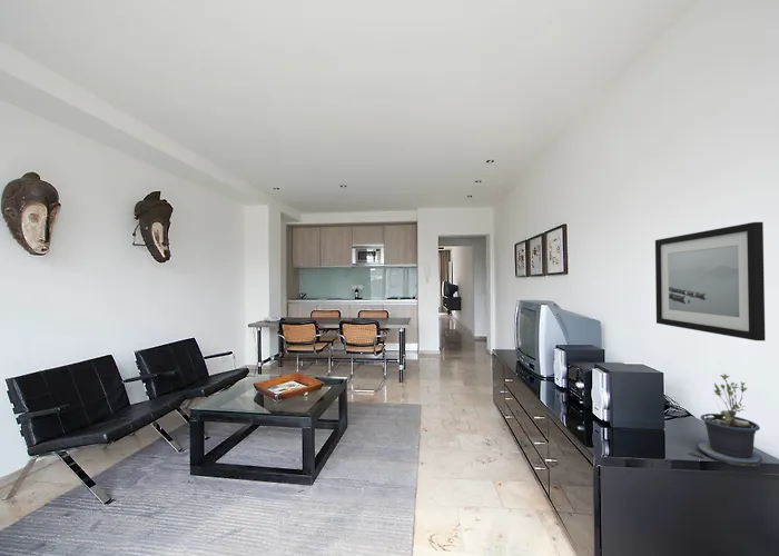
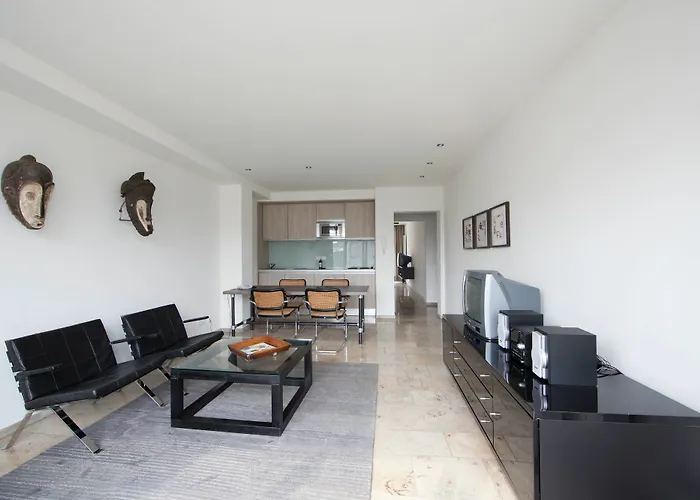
- potted plant (724, 413)
- wall art (700, 281)
